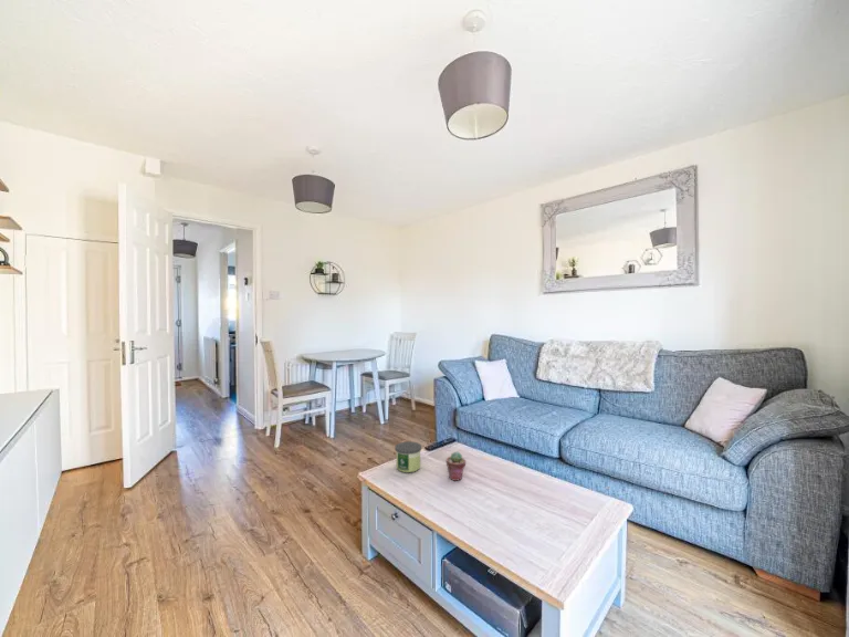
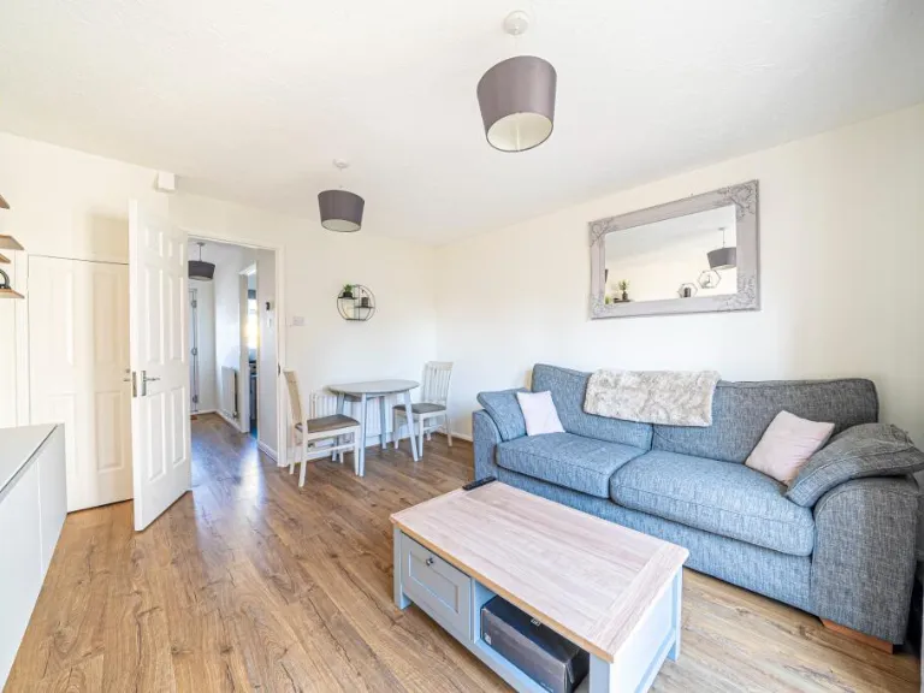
- potted succulent (455, 464)
- candle (408, 457)
